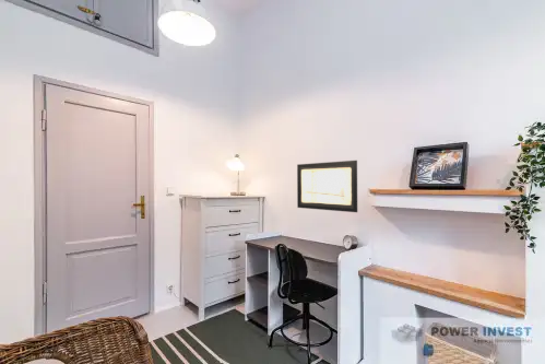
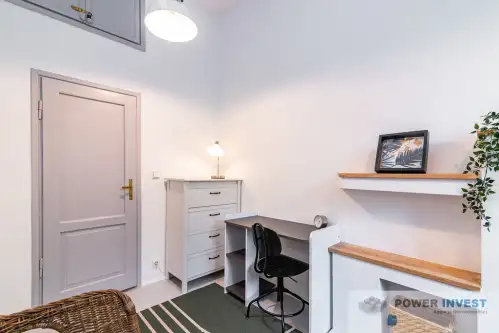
- wall art (324, 186)
